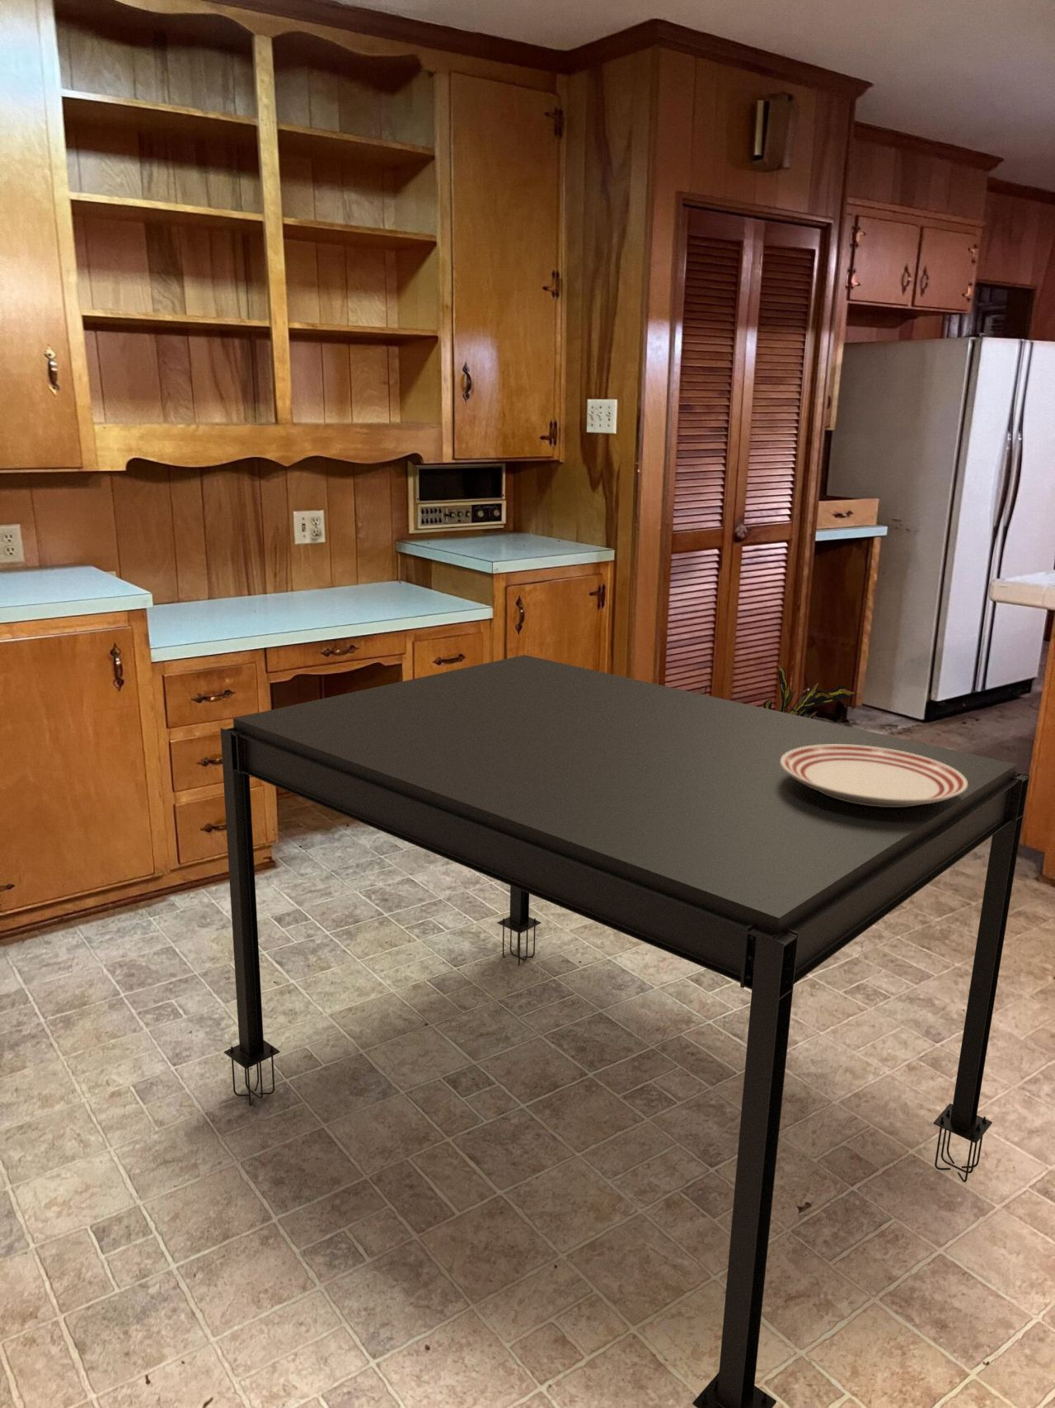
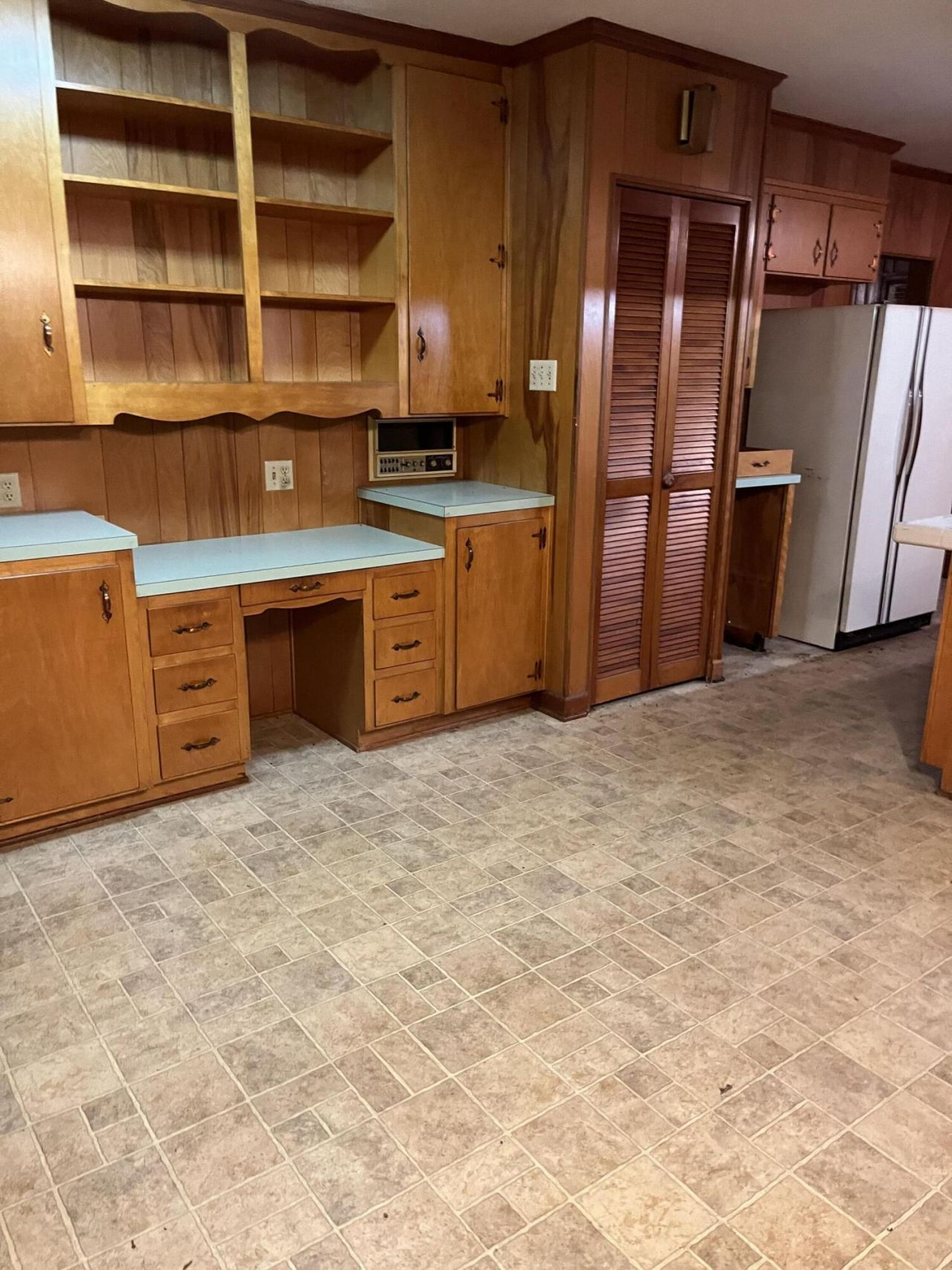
- dining table (606, 926)
- dinner plate (870, 776)
- decorative plant (798, 715)
